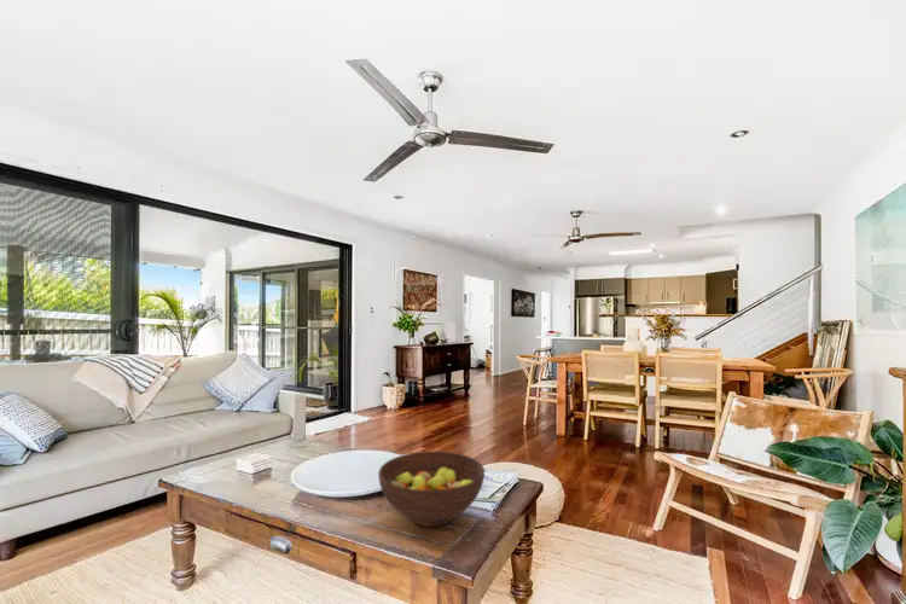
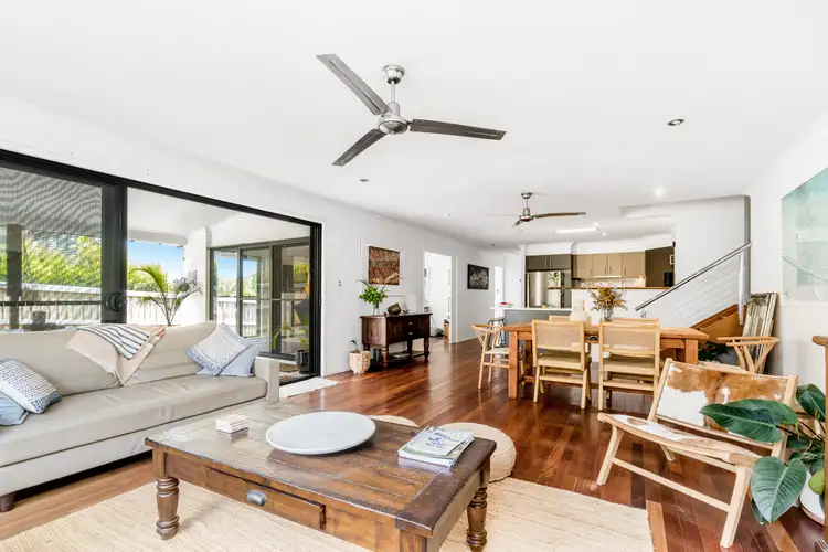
- fruit bowl (431, 493)
